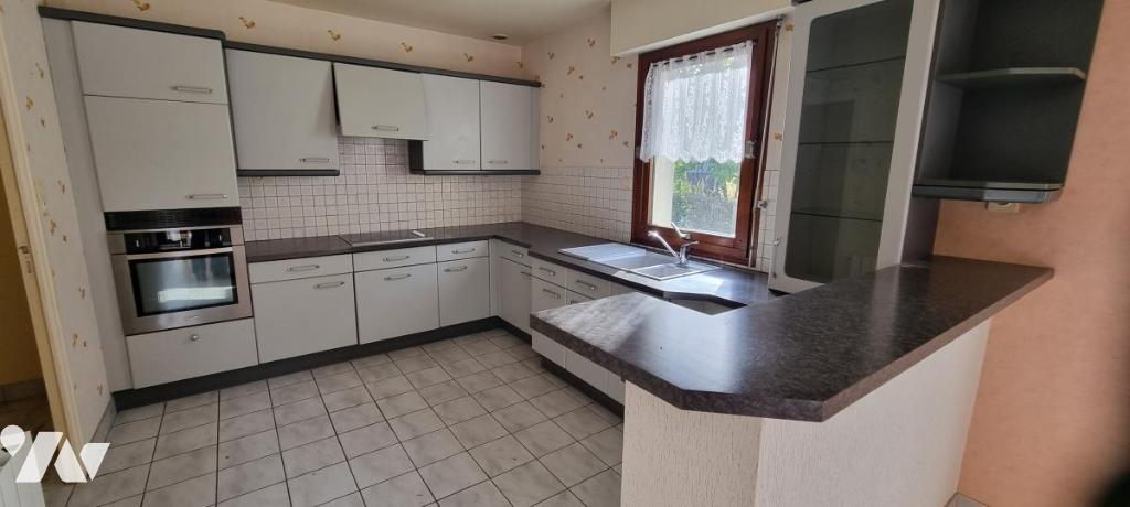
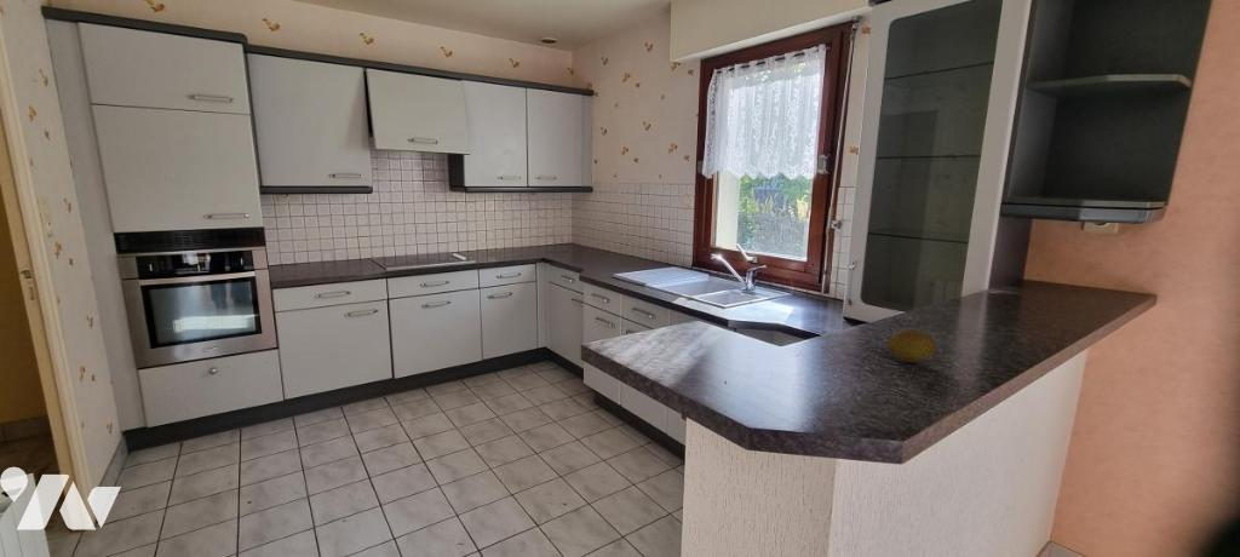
+ fruit (911, 345)
